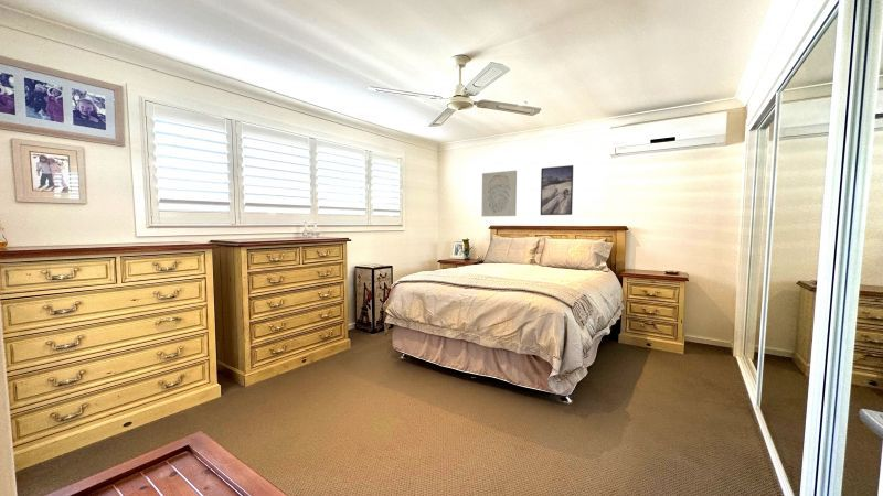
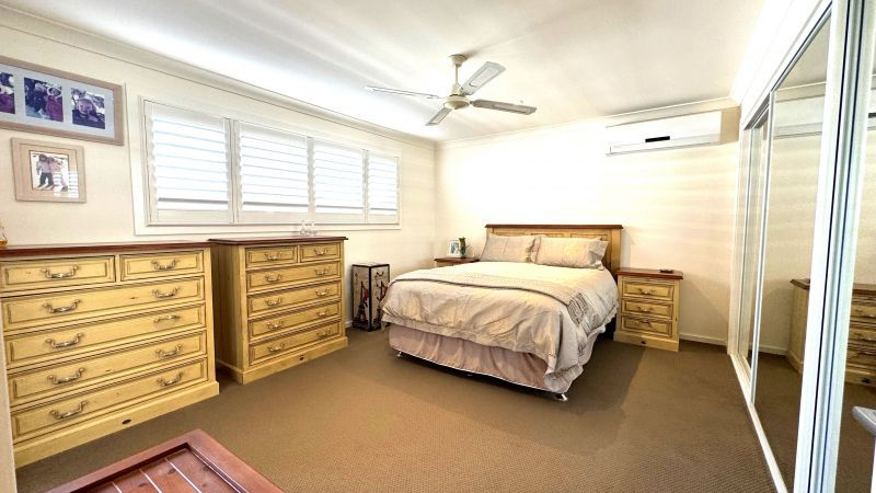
- wall art (498, 194)
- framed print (556, 191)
